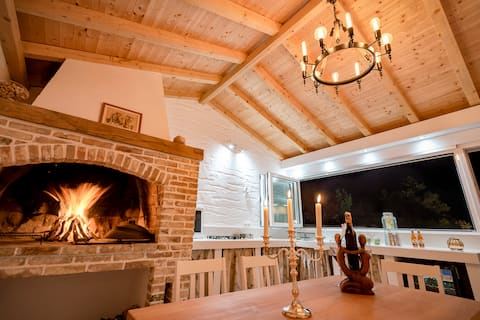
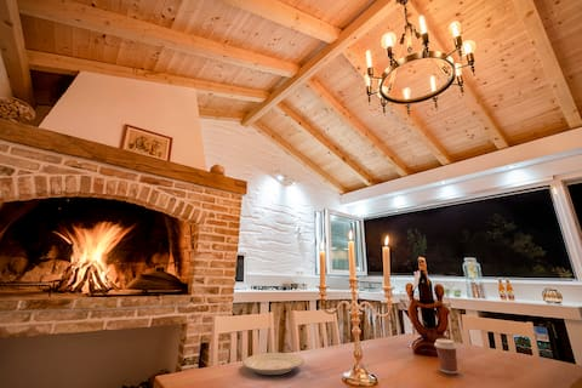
+ coffee cup (446, 355)
+ plate (273, 364)
